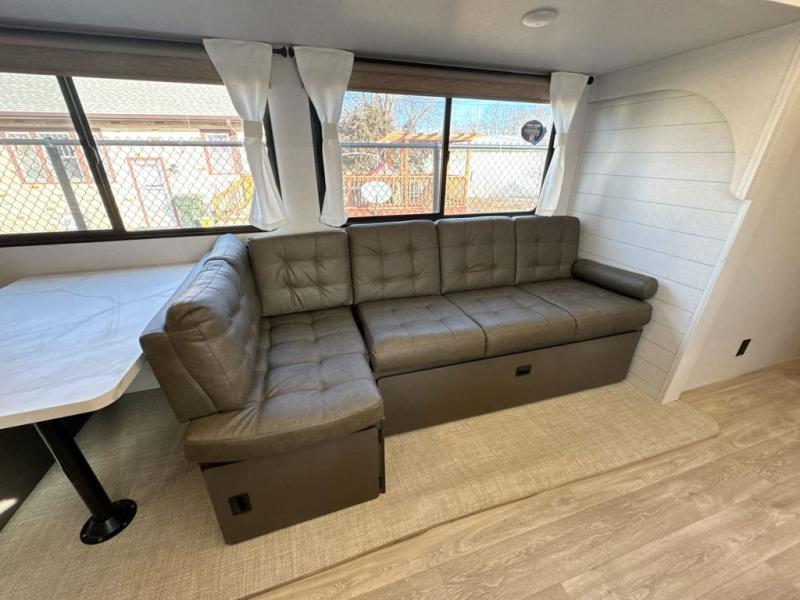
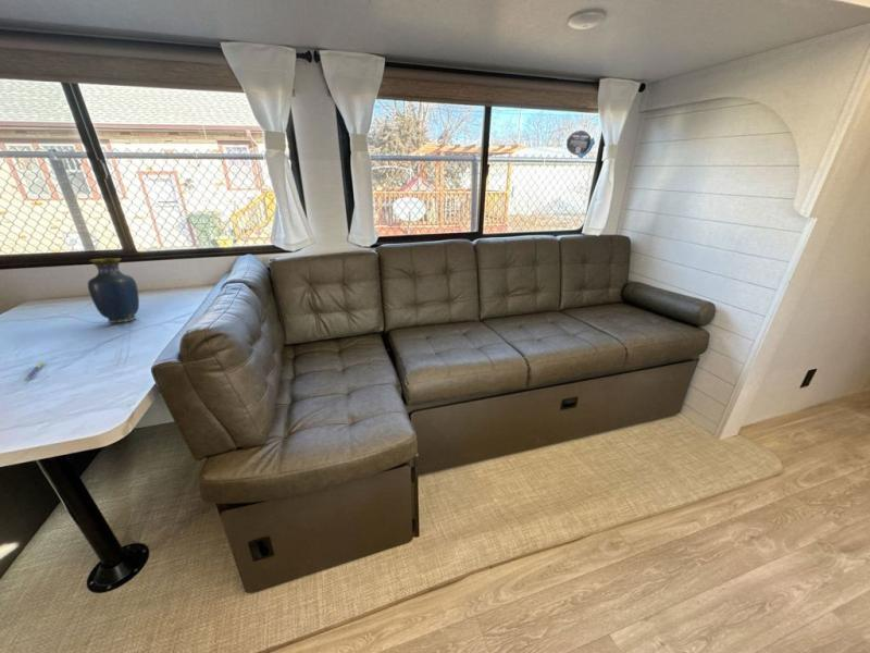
+ pen (35, 370)
+ vase (114, 289)
